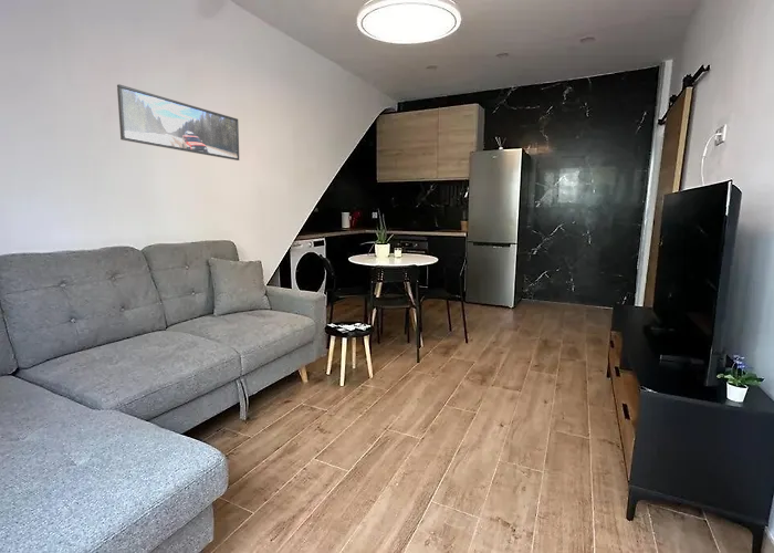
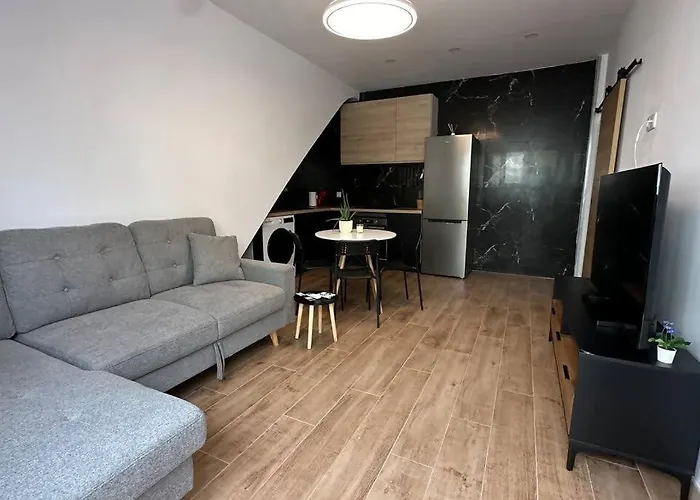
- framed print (187, 127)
